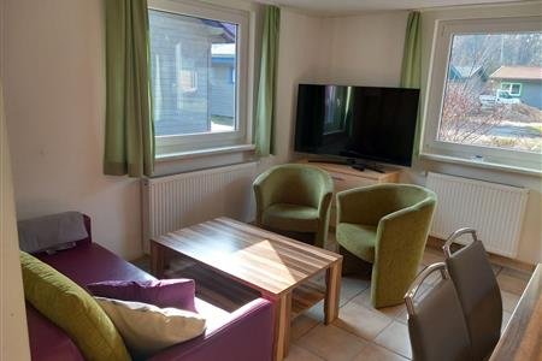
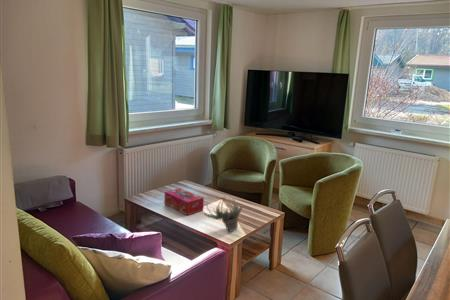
+ tissue box (183, 200)
+ succulent plant (223, 213)
